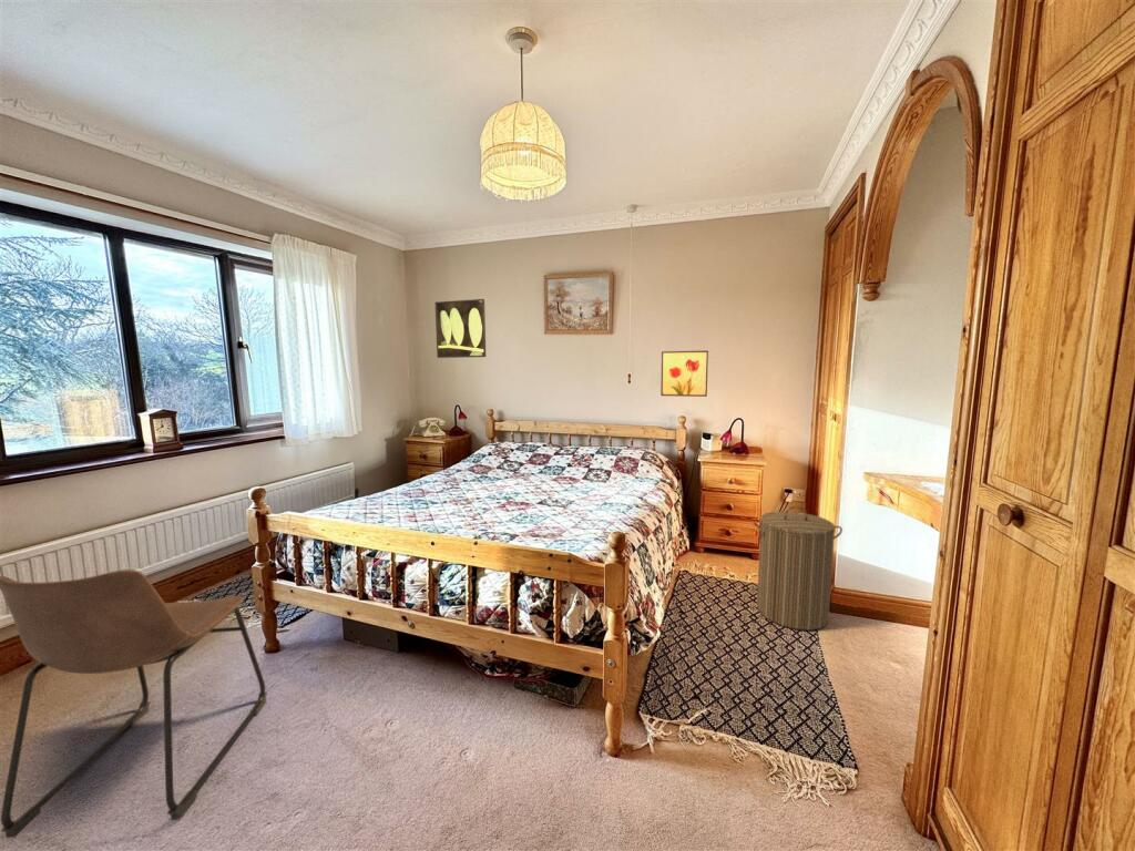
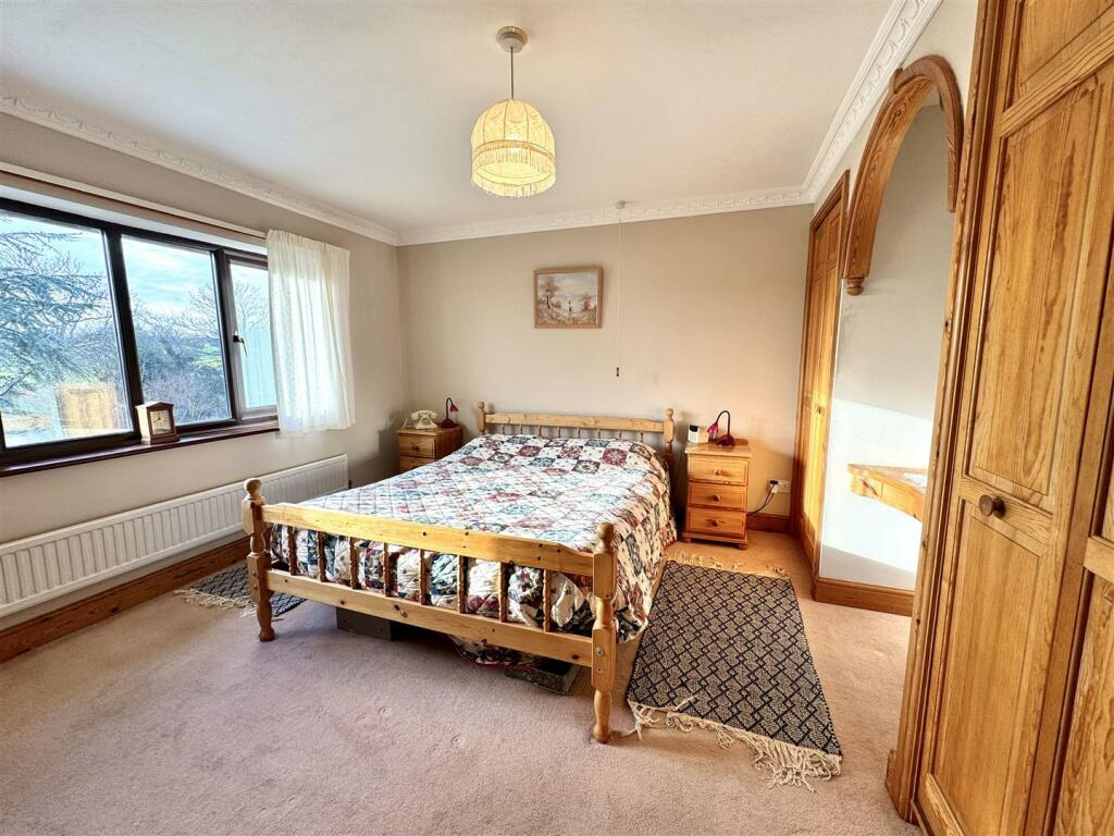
- chair (142, 655)
- laundry hamper (795, 560)
- wall art (684, 373)
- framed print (460, 329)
